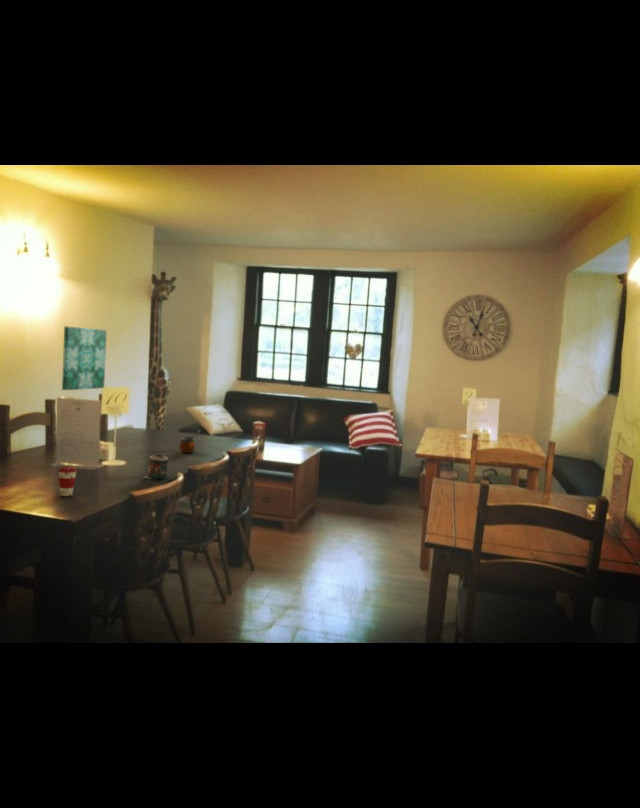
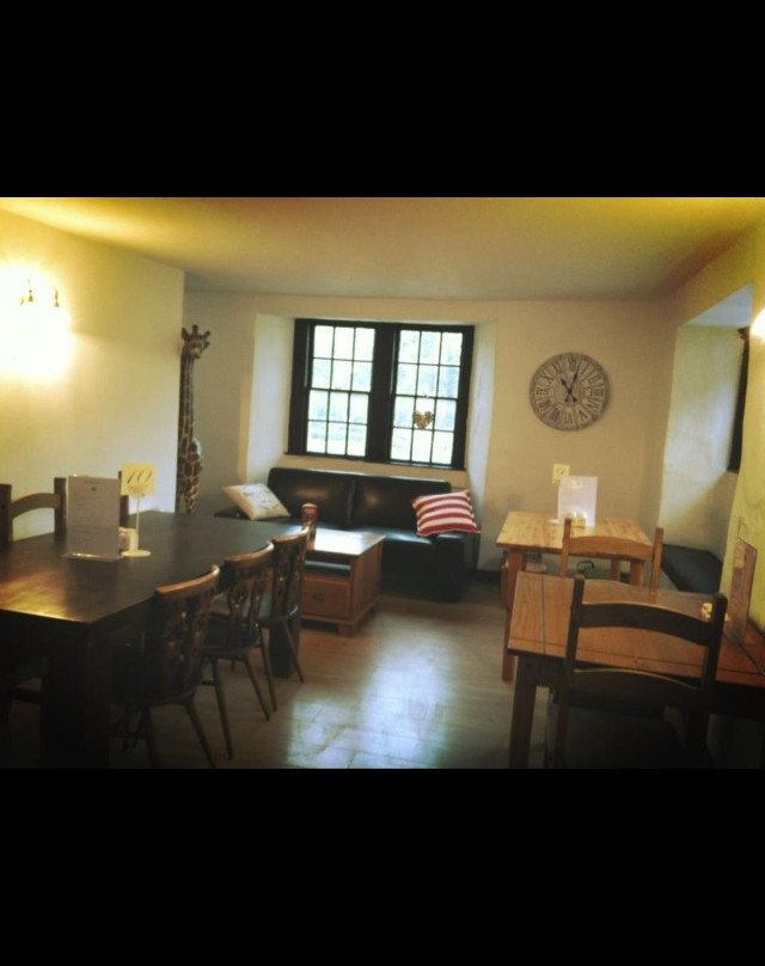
- gourd (190, 442)
- wall art (85, 358)
- candle (155, 466)
- coffee cup (67, 481)
